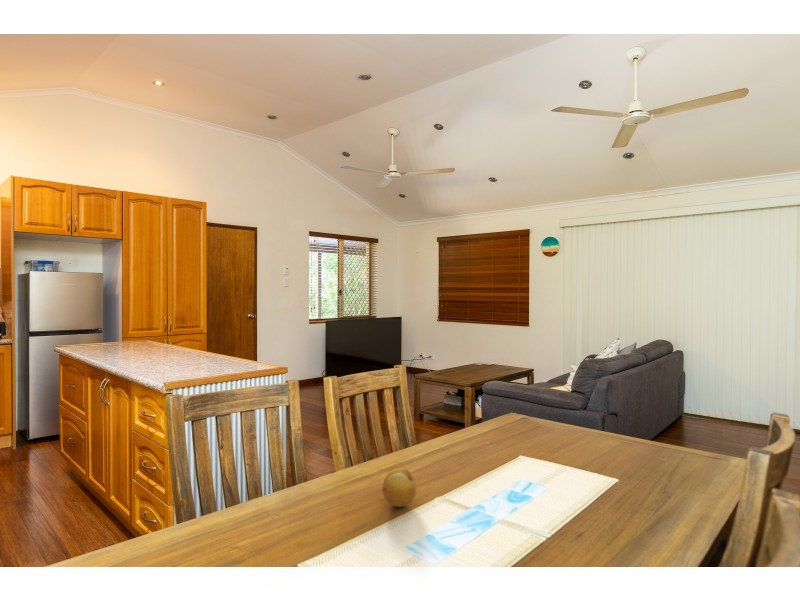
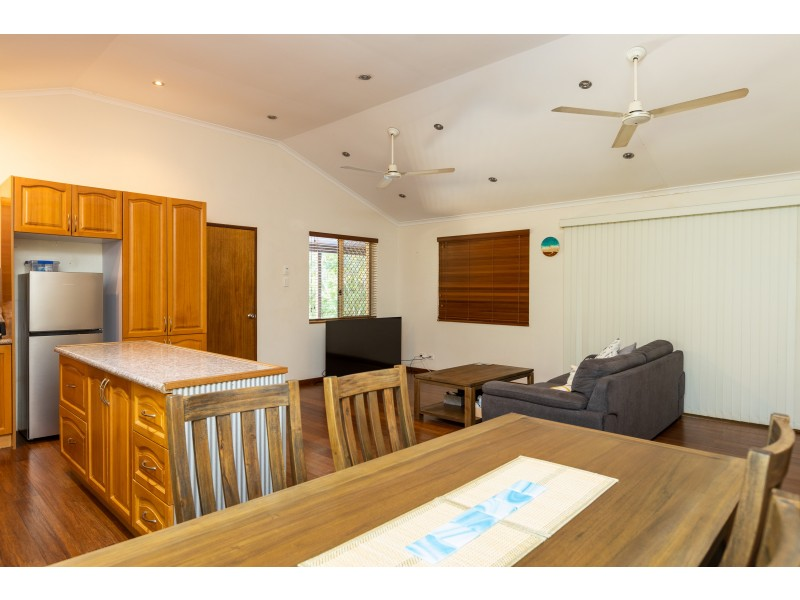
- fruit (399, 487)
